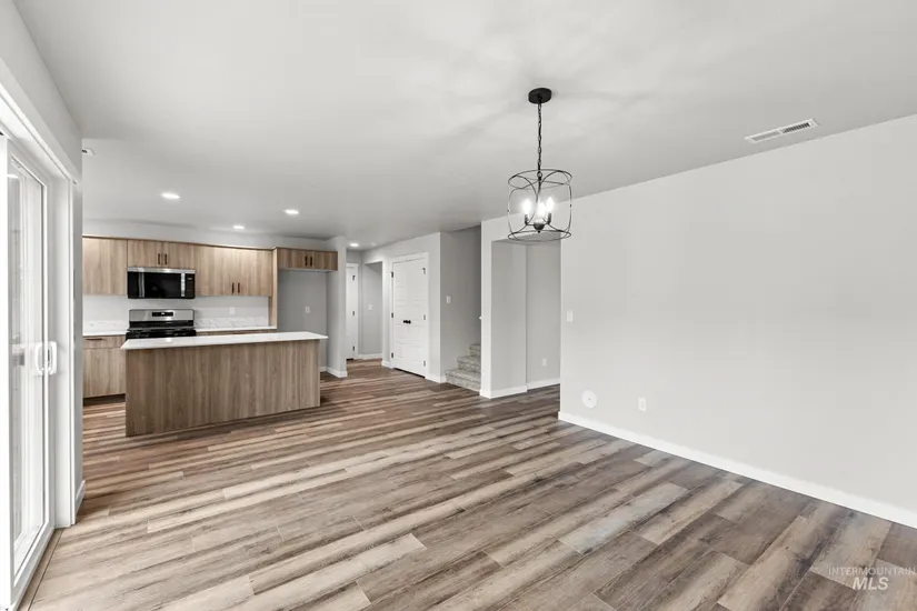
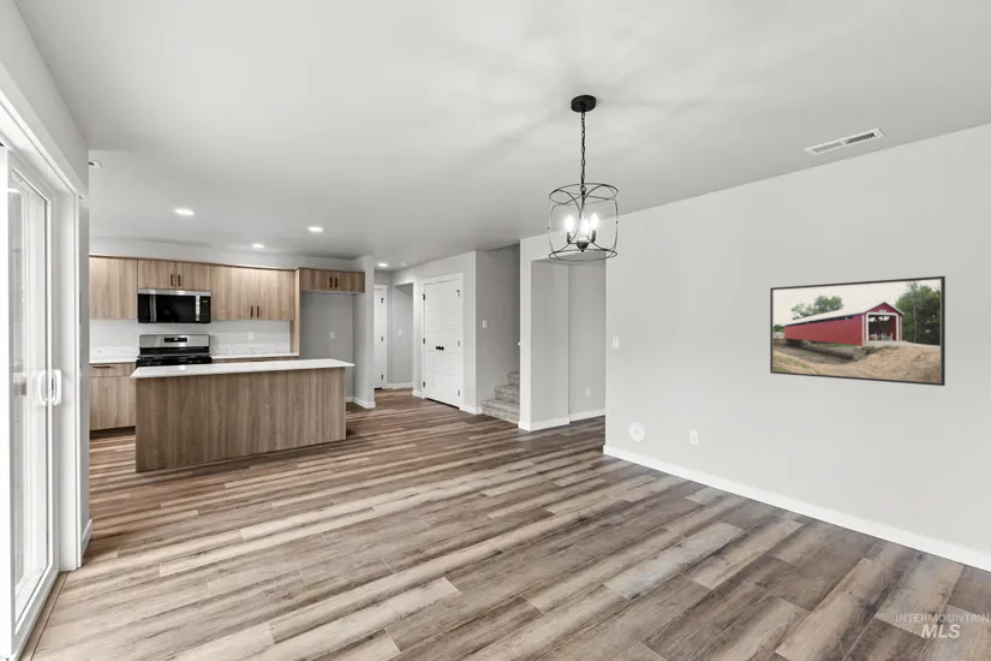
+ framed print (847, 330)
